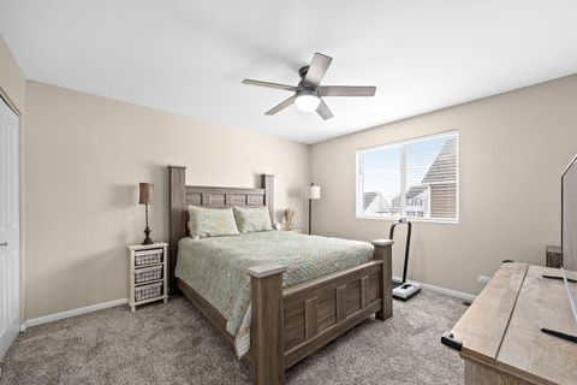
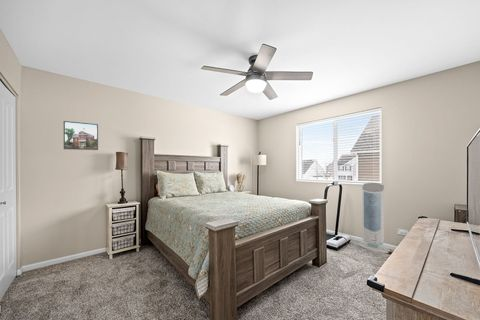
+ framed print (81, 136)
+ air purifier (373, 215)
